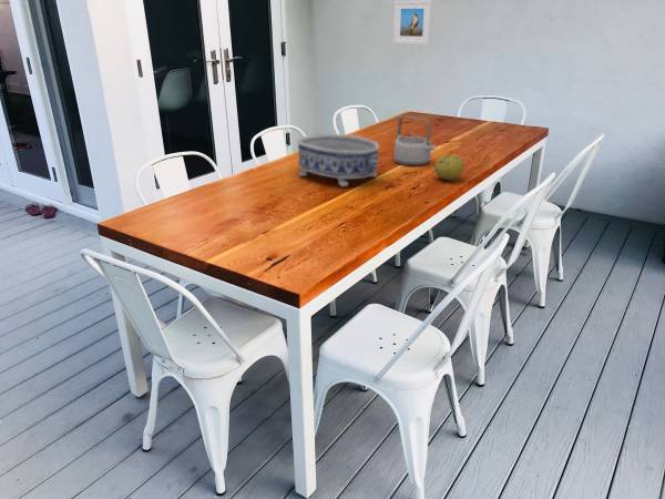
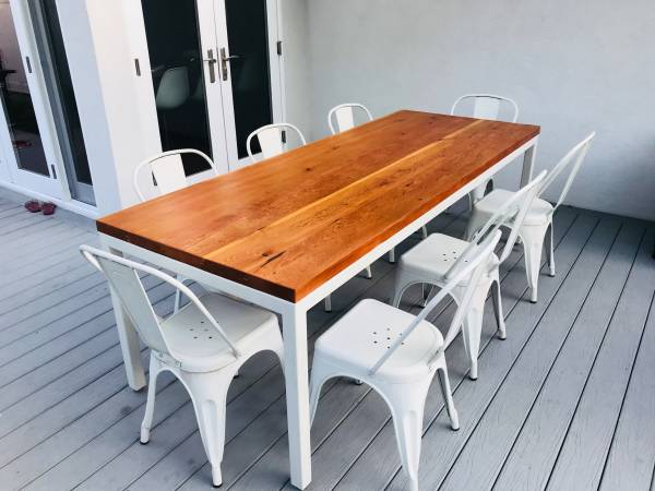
- decorative bowl (337, 159)
- fruit (449, 166)
- teapot (416, 140)
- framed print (411, 22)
